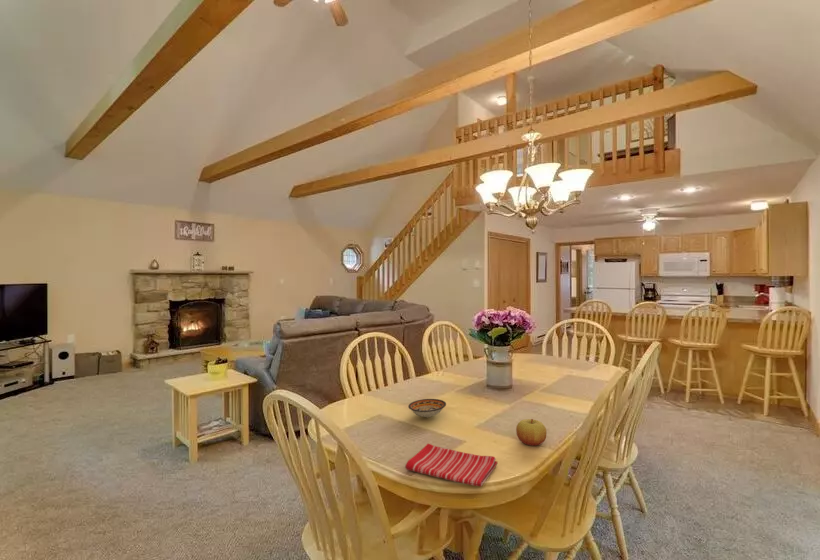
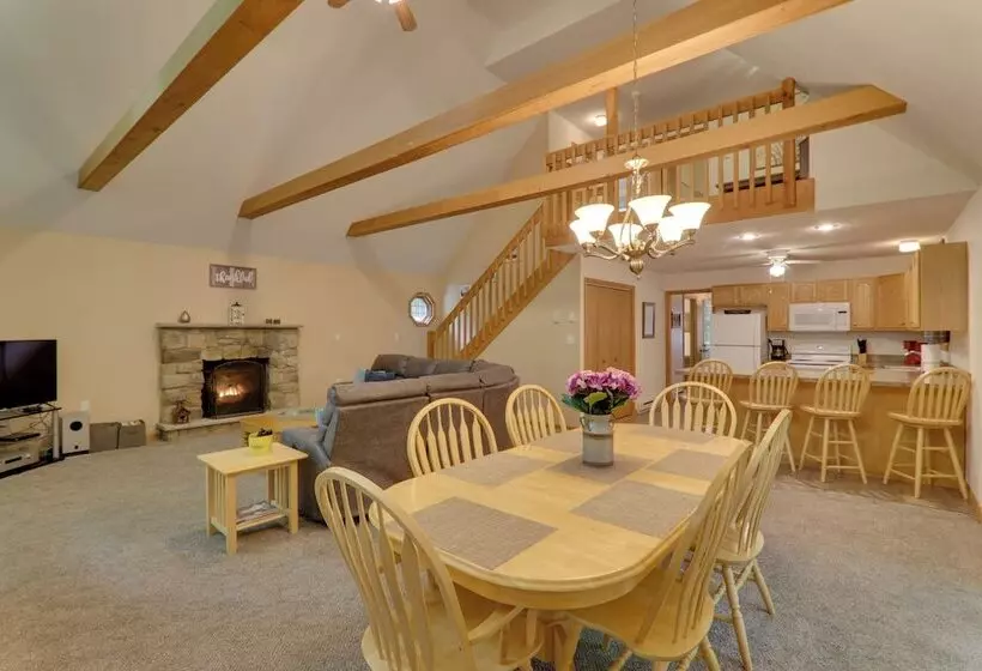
- bowl (427, 410)
- dish towel (451, 463)
- apple (531, 431)
